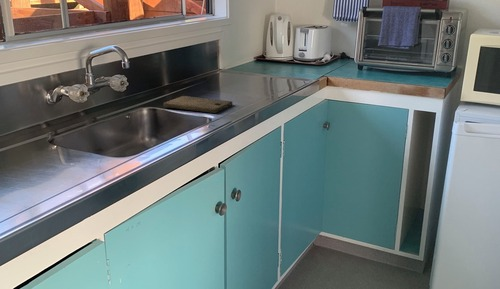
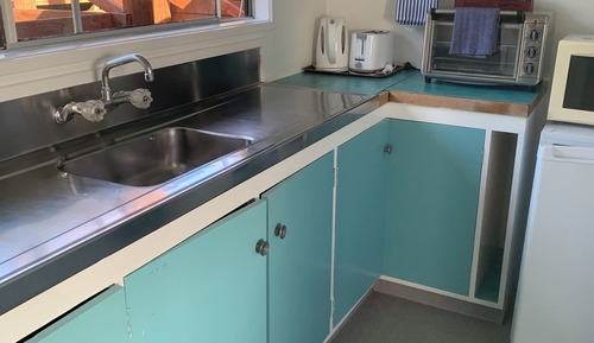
- cutting board (198, 104)
